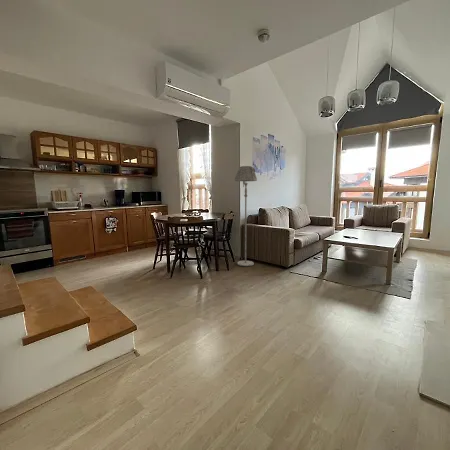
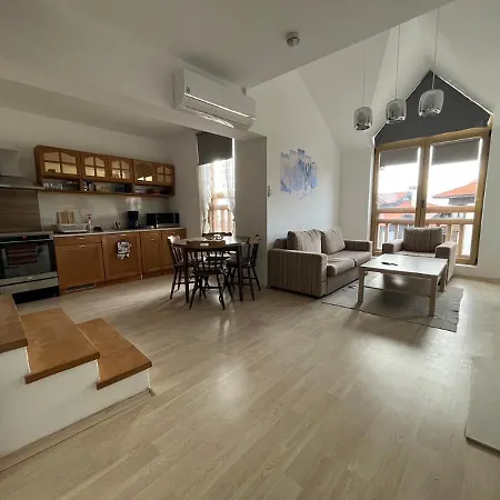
- floor lamp (245, 216)
